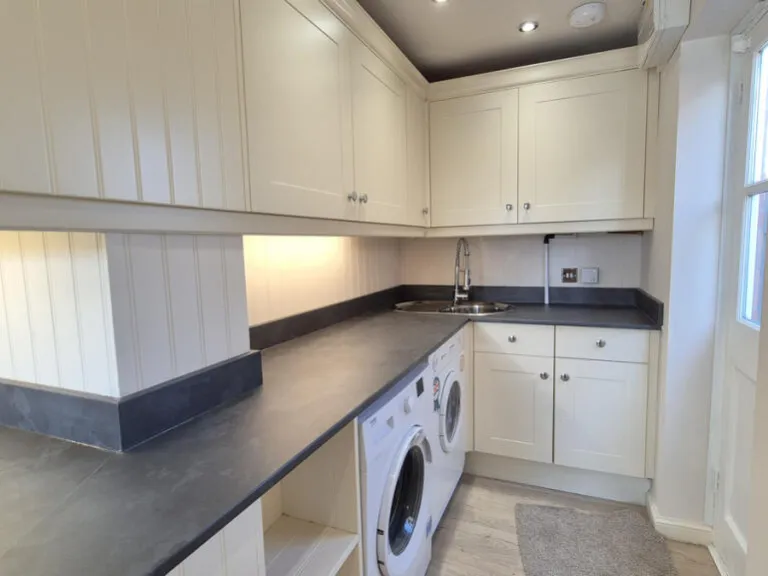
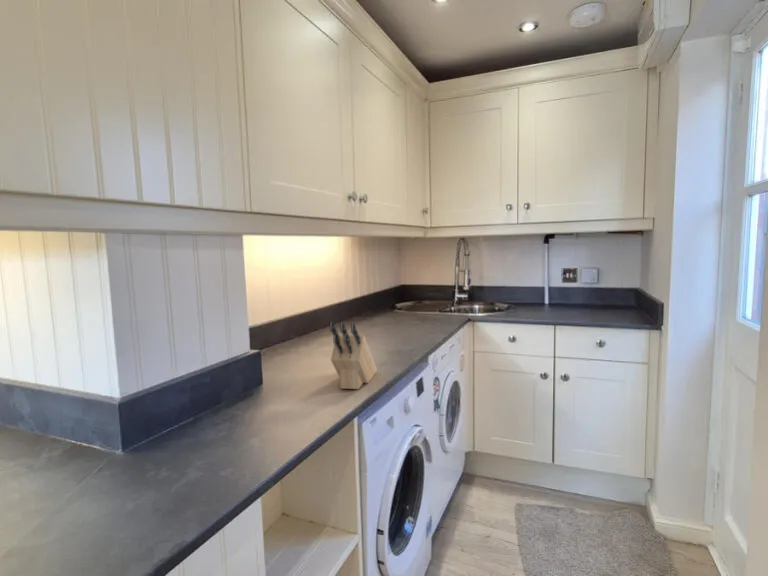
+ knife block (353, 349)
